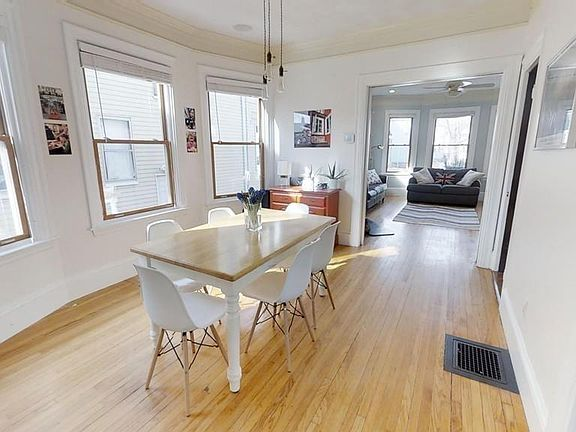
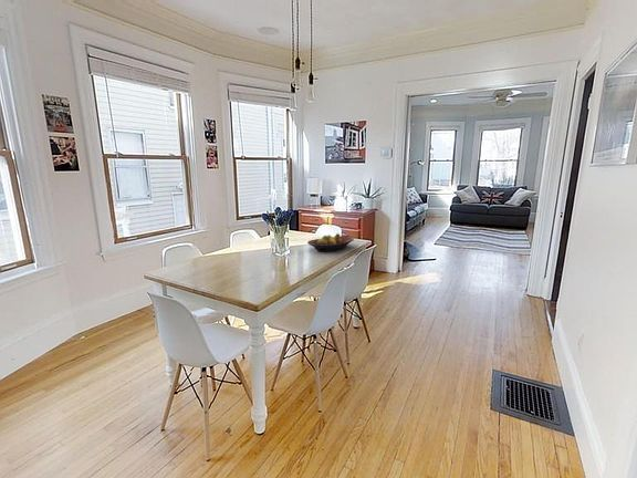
+ fruit bowl (331, 241)
